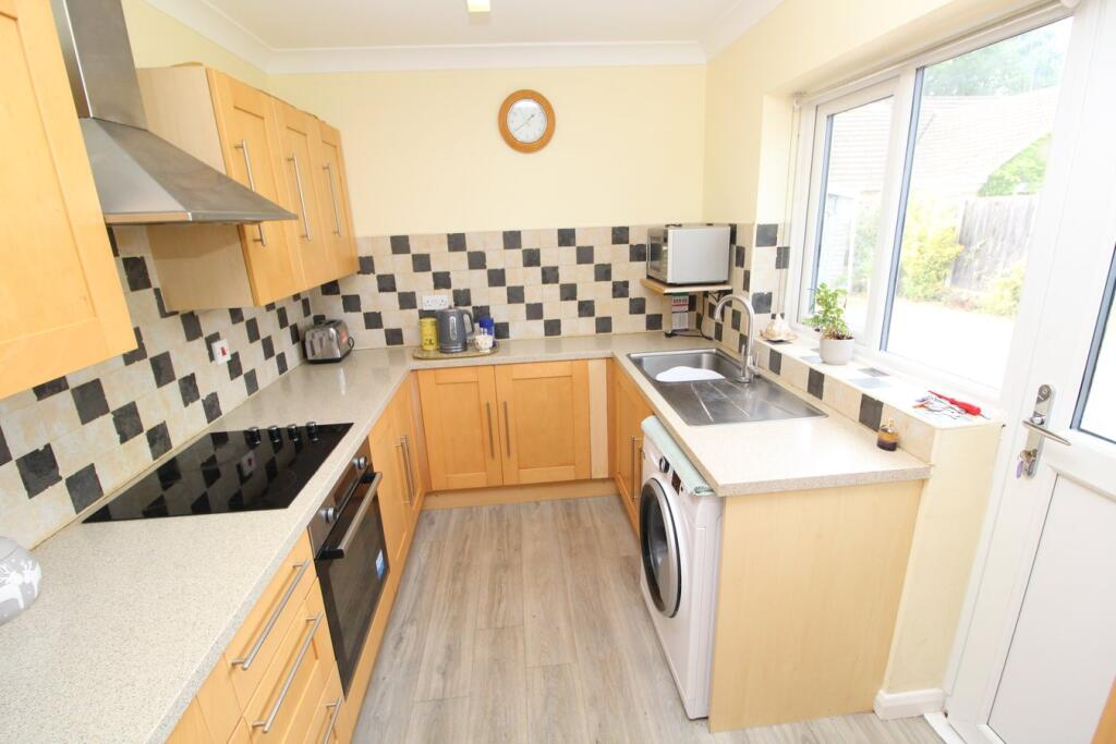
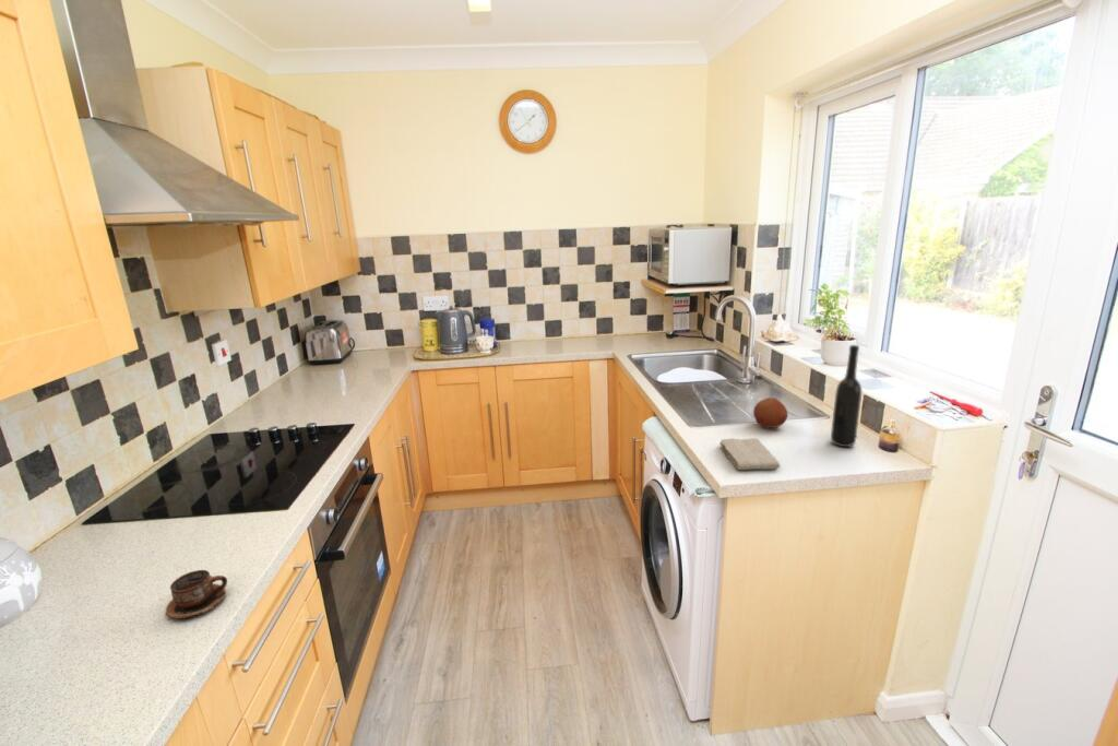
+ fruit (770, 412)
+ bottle (847, 395)
+ cup (195, 591)
+ washcloth (747, 452)
